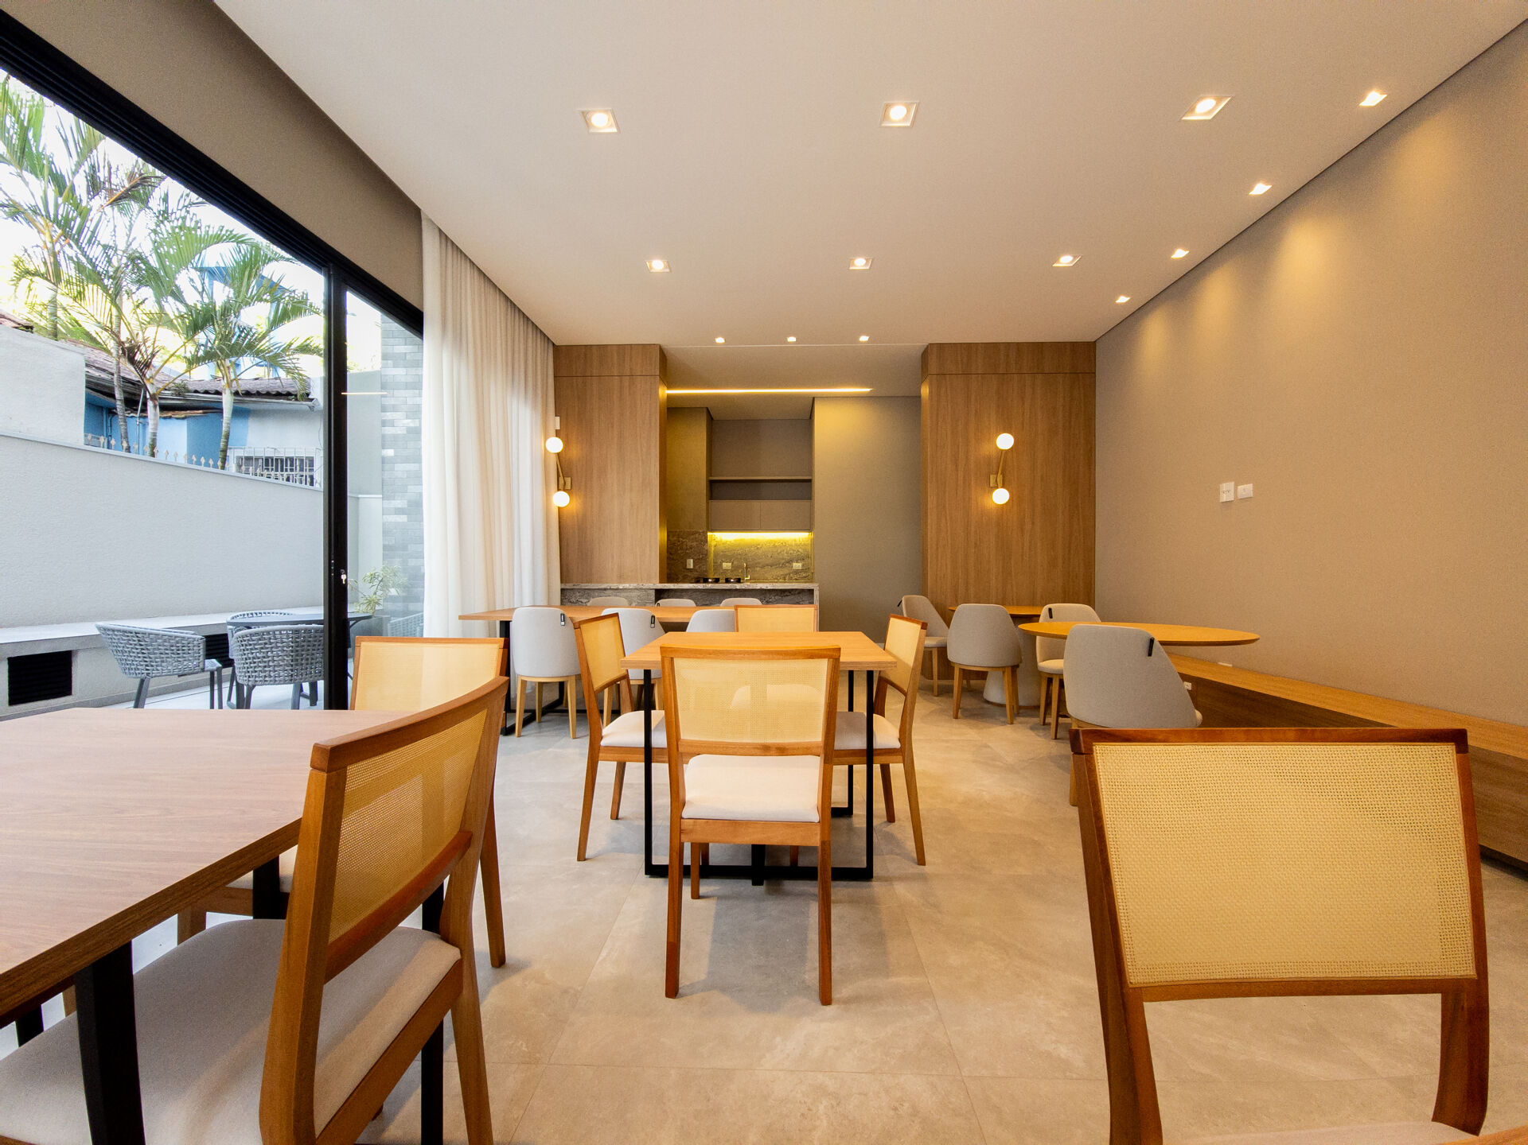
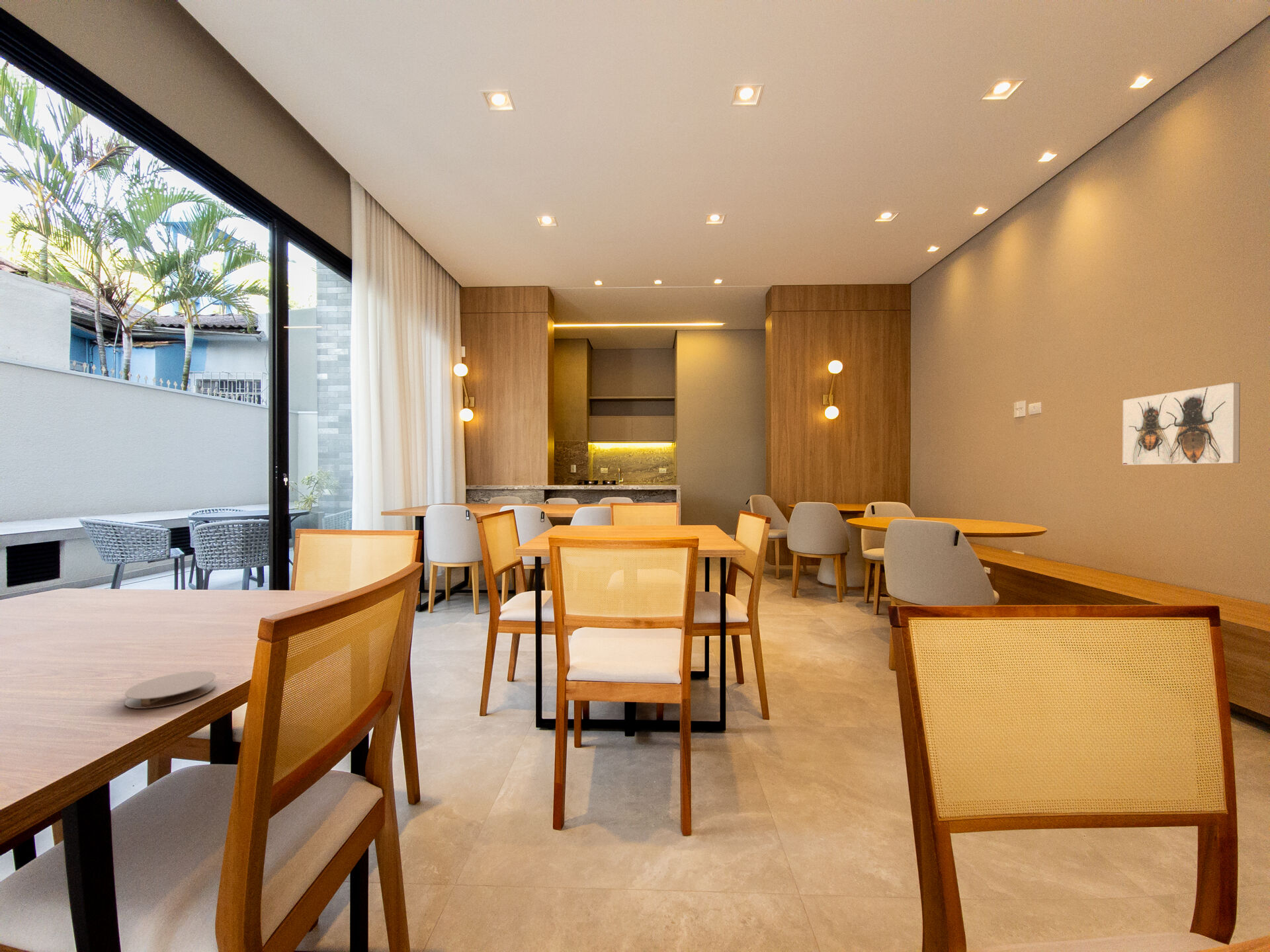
+ coaster (172, 688)
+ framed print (1175, 428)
